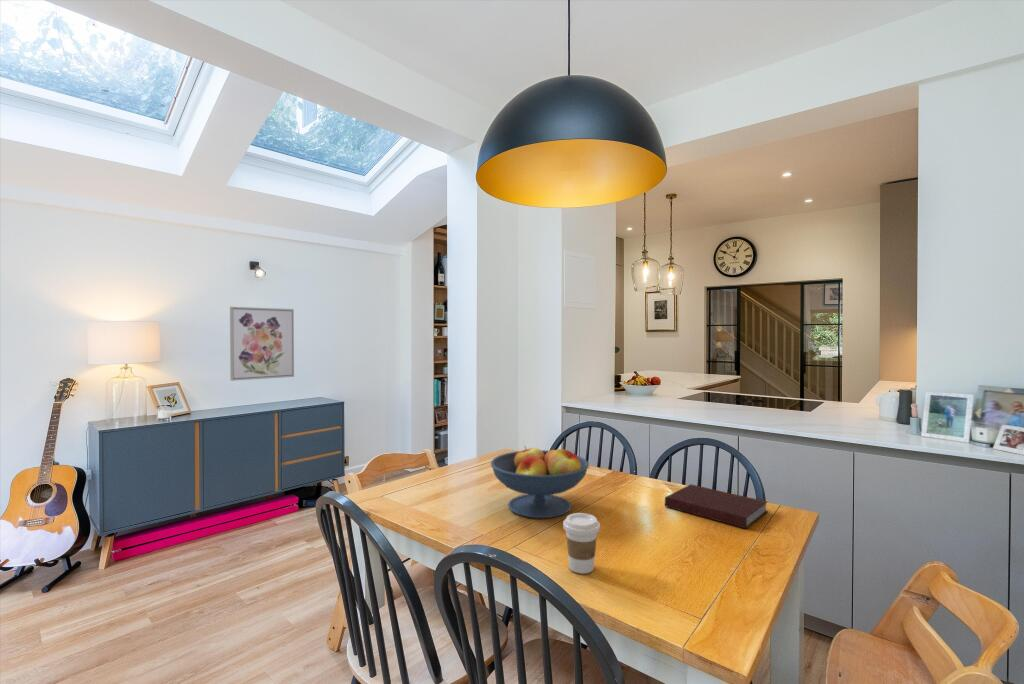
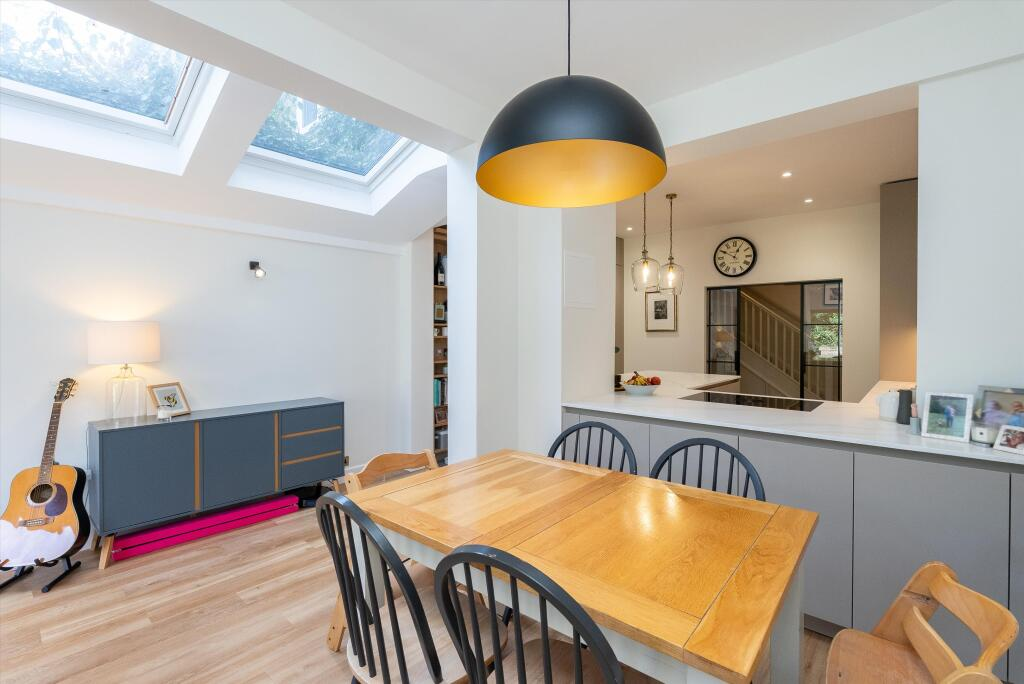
- coffee cup (581, 543)
- fruit bowl (539, 476)
- wall art (263, 343)
- notebook (715, 504)
